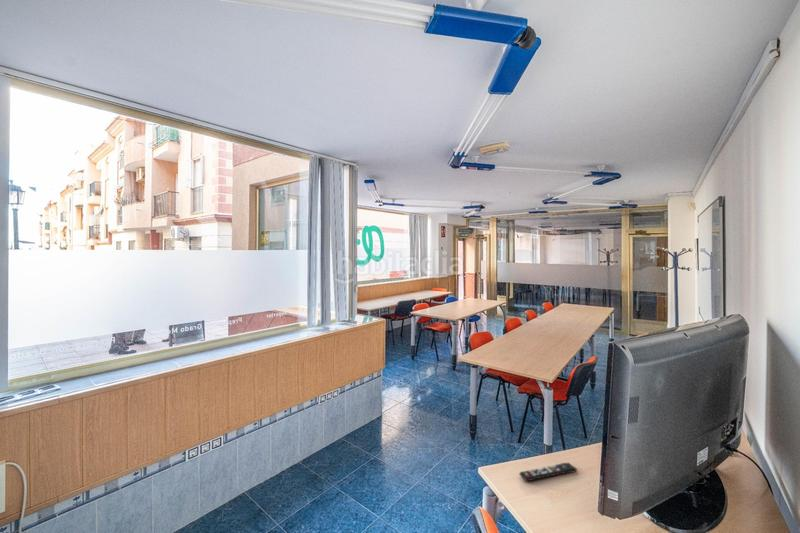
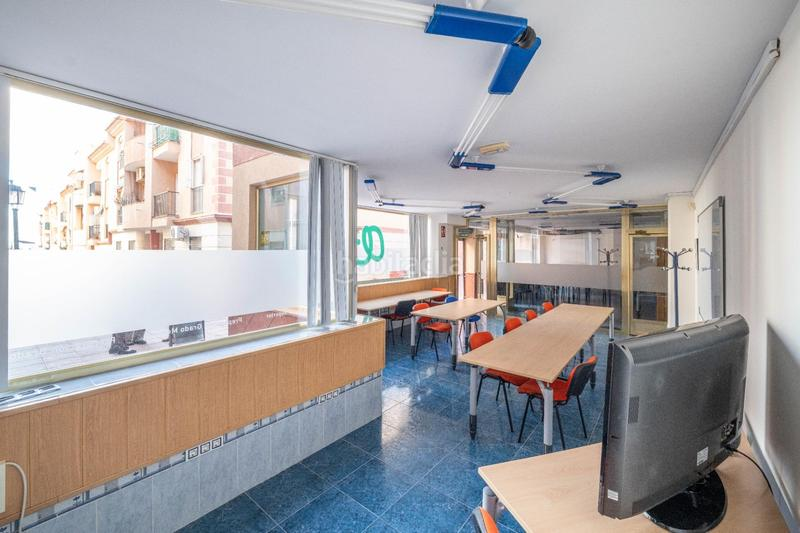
- remote control (548, 471)
